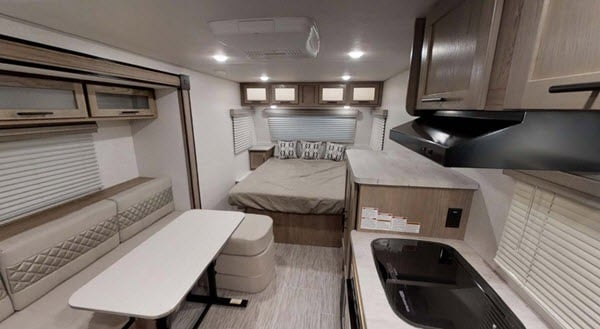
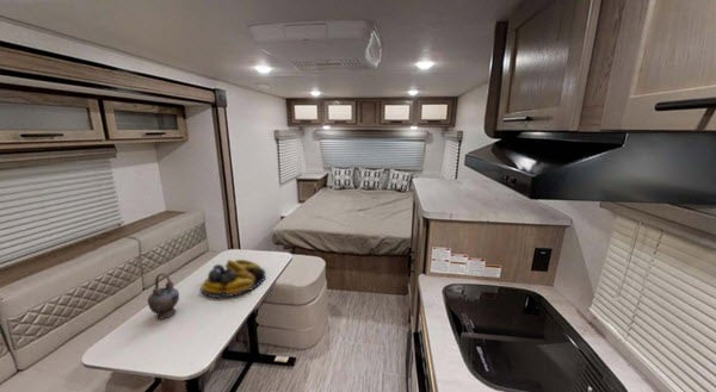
+ fruit bowl (233, 272)
+ teapot (165, 294)
